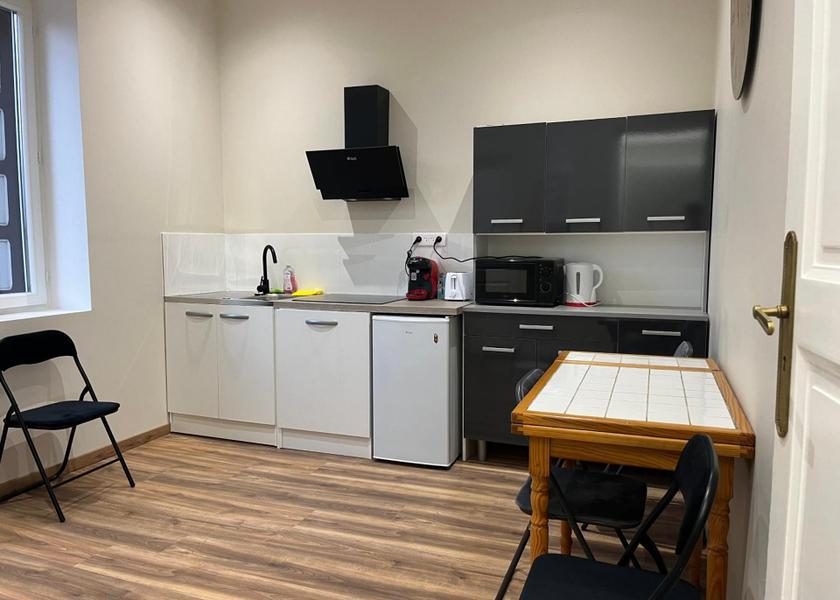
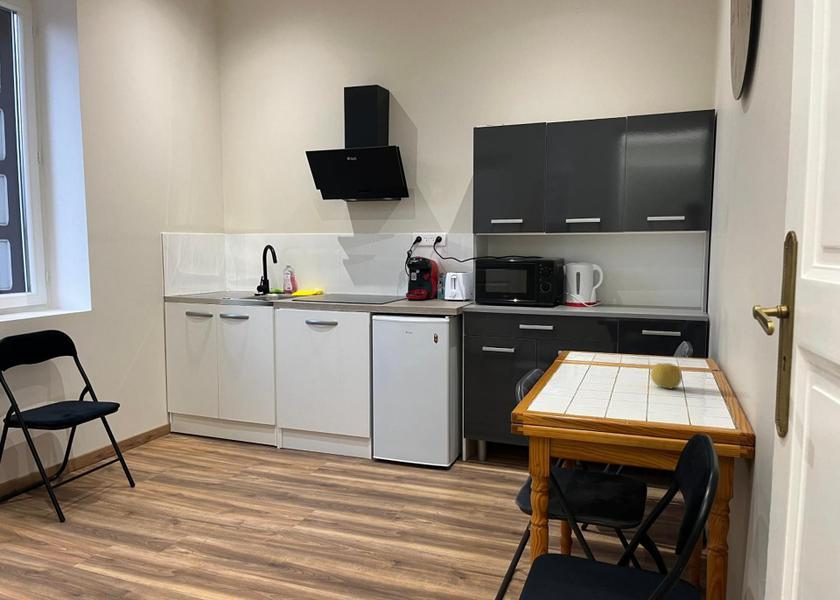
+ fruit (665, 375)
